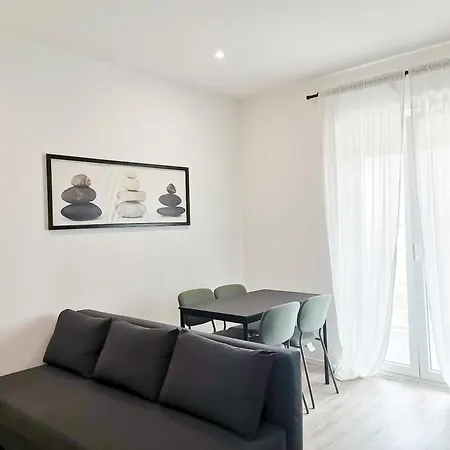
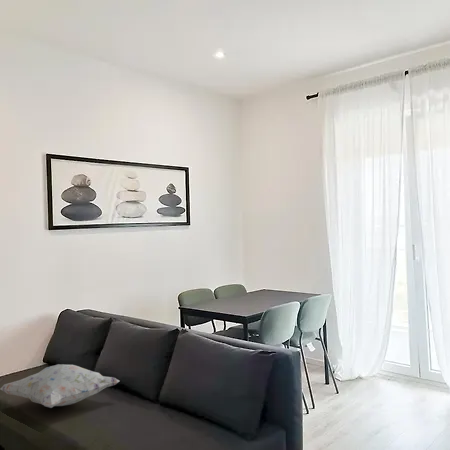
+ decorative pillow (61, 384)
